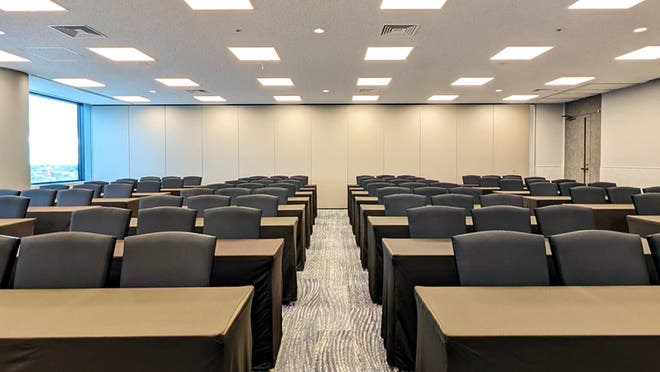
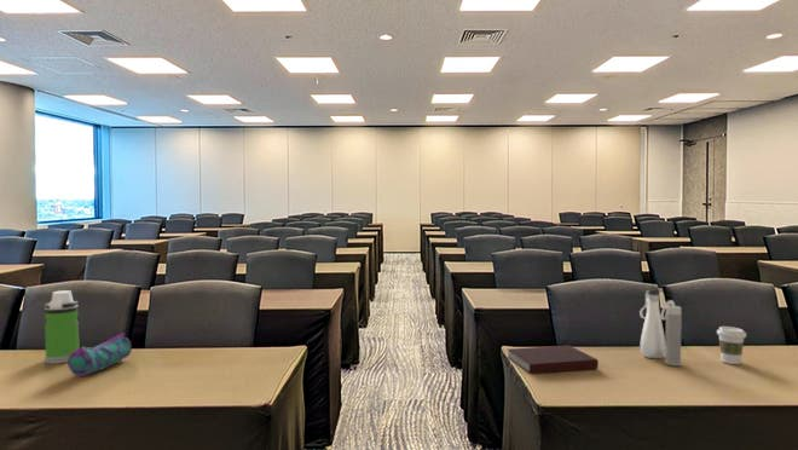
+ pencil case (102, 353)
+ coffee cup (730, 345)
+ water bottle (658, 324)
+ water bottle (62, 325)
+ notebook (550, 358)
